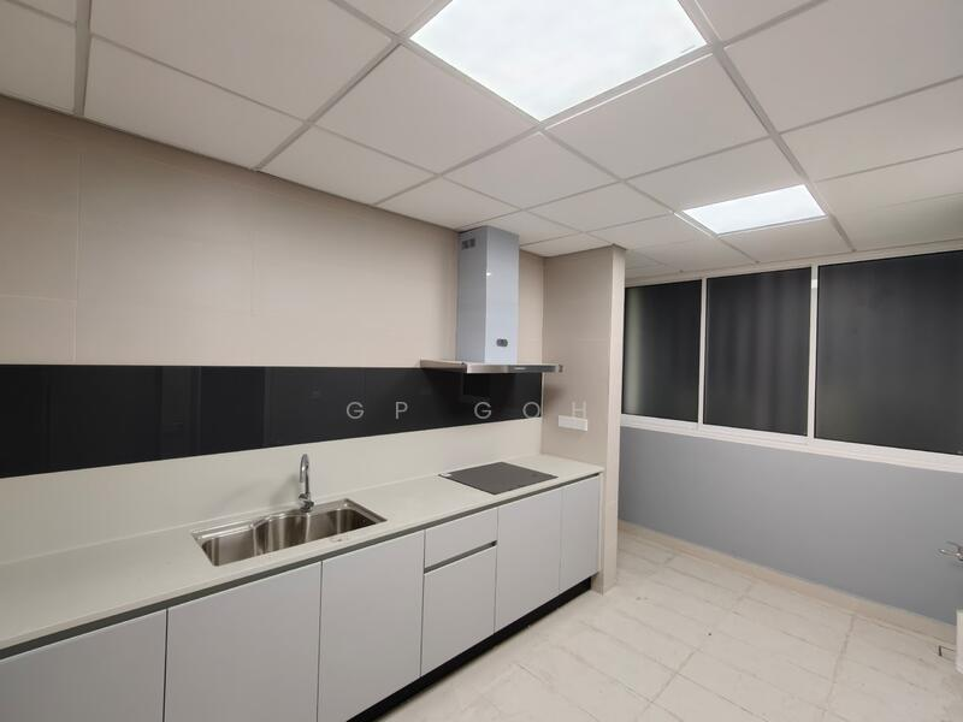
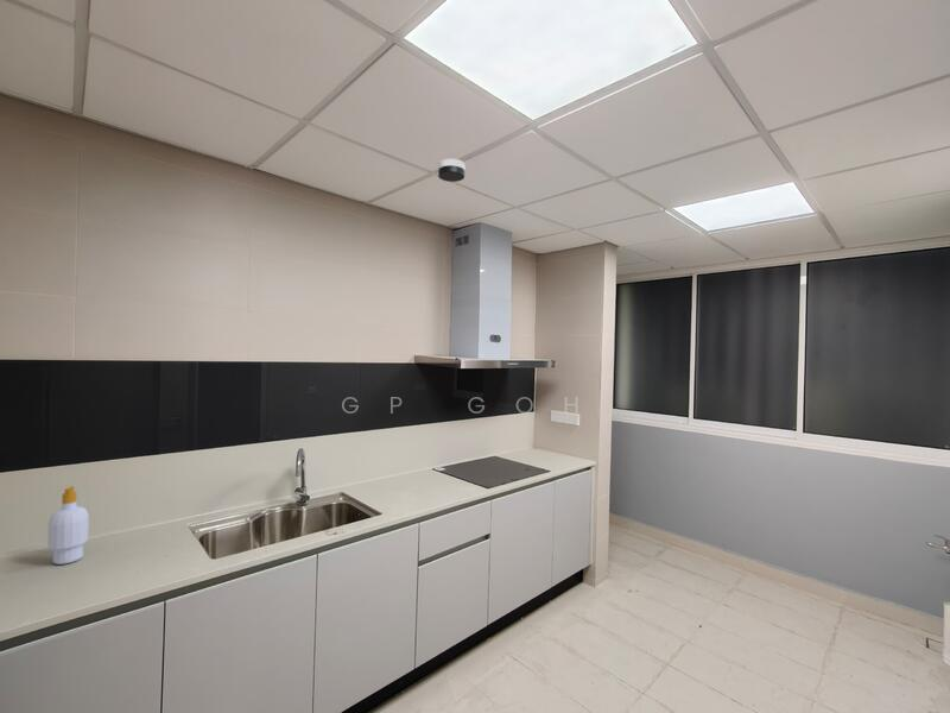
+ smoke detector (451, 170)
+ soap bottle (69, 524)
